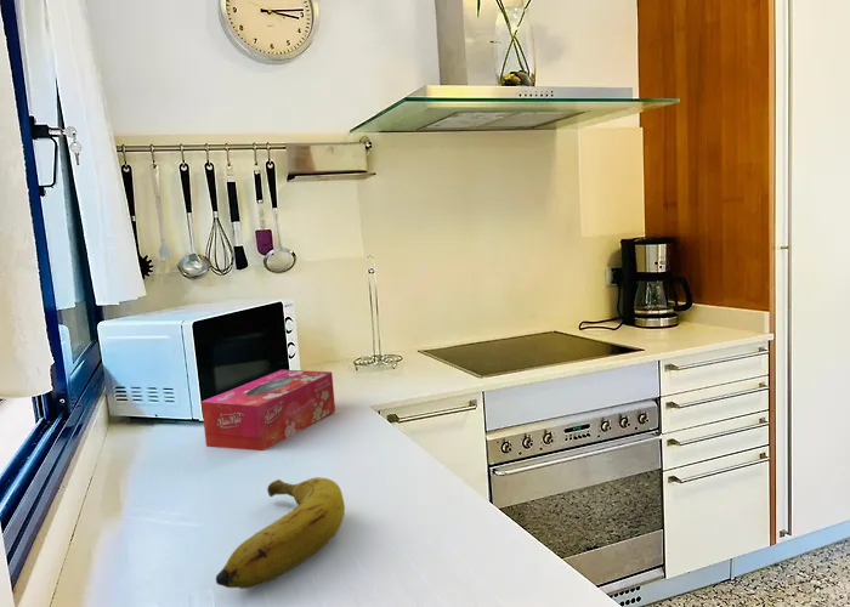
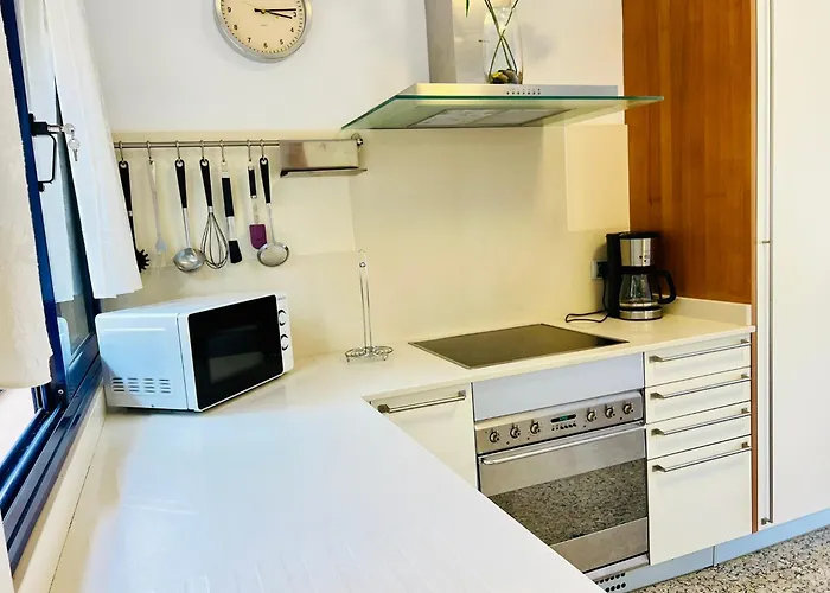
- tissue box (272, 405)
- banana (270, 524)
